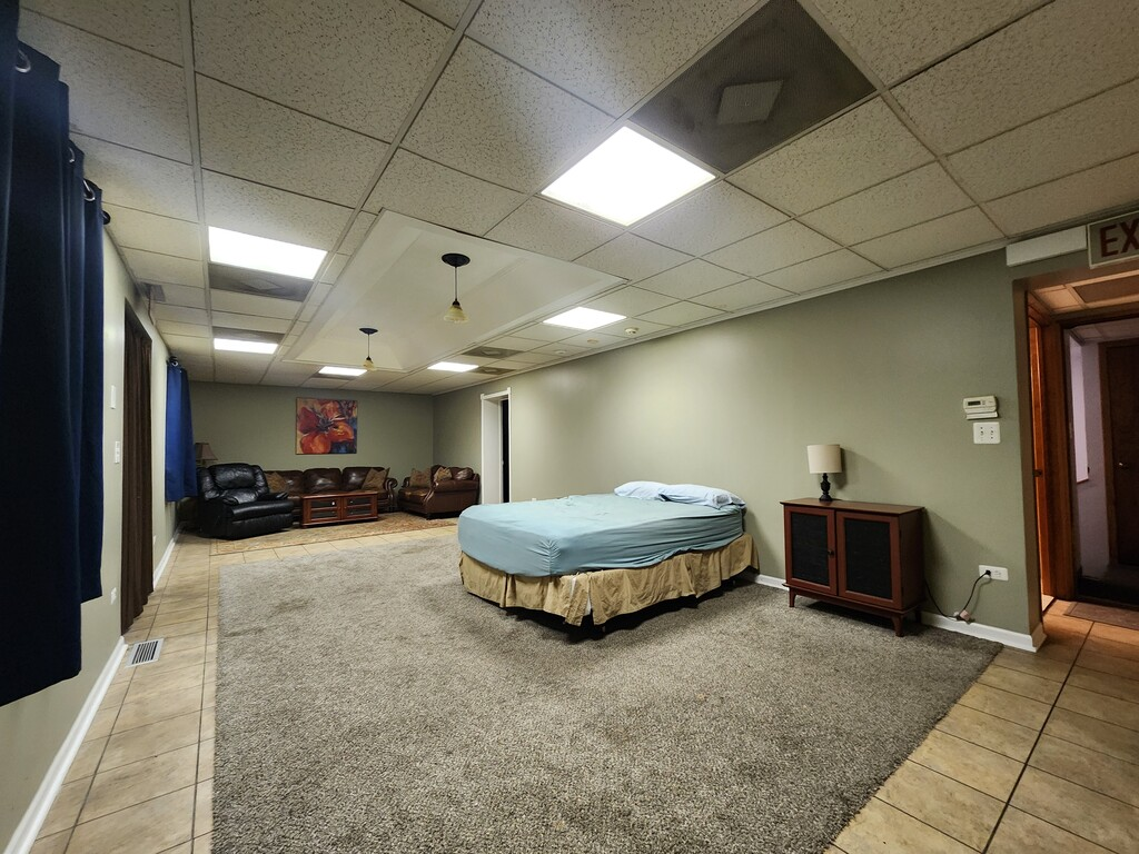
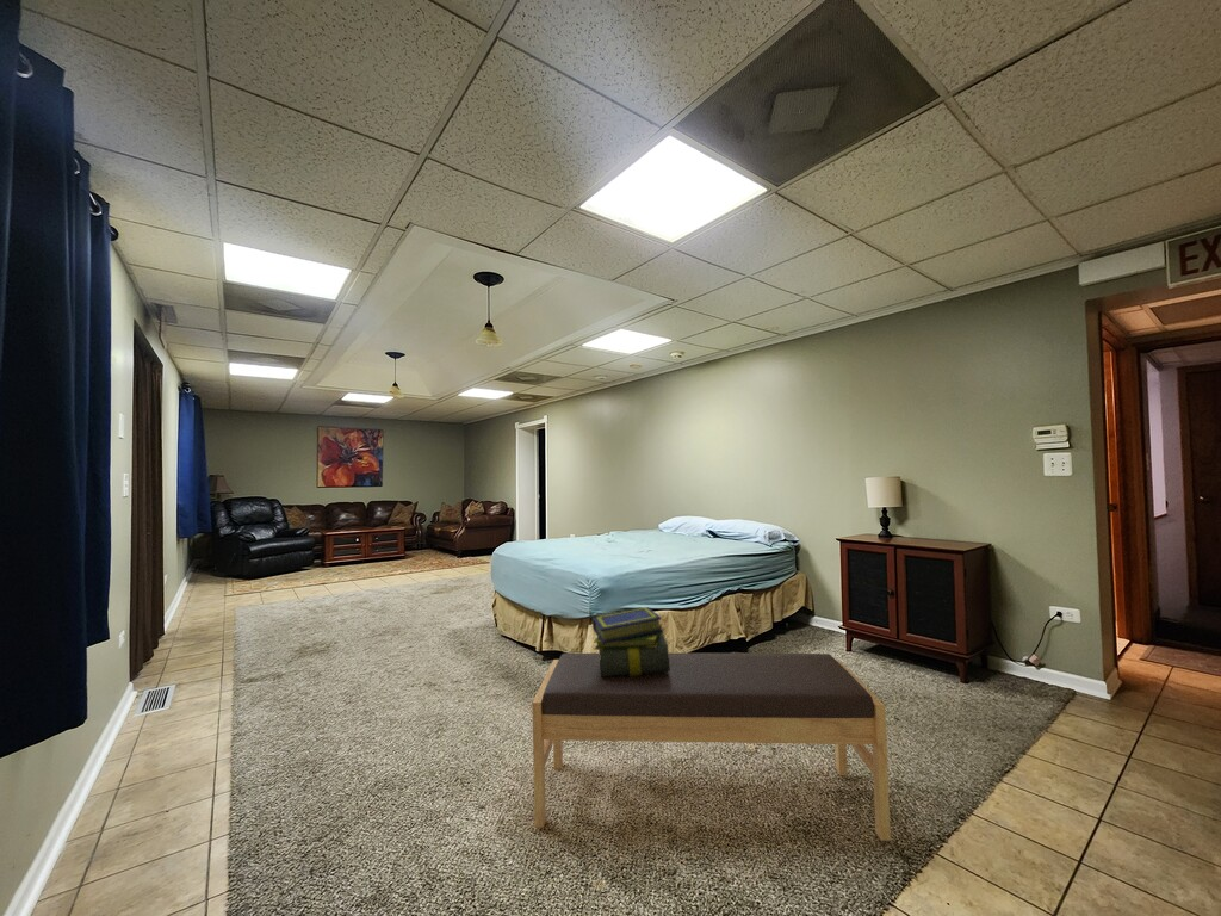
+ stack of books (630, 640)
+ bench (699, 734)
